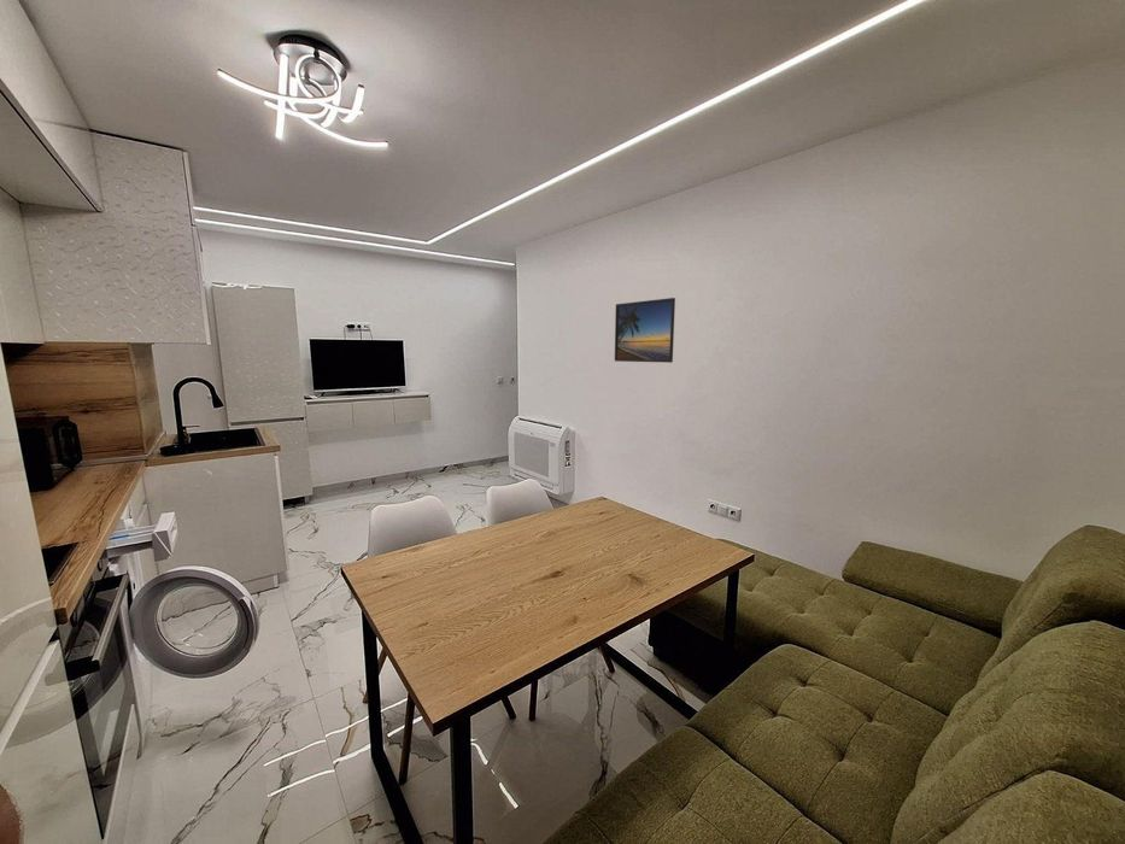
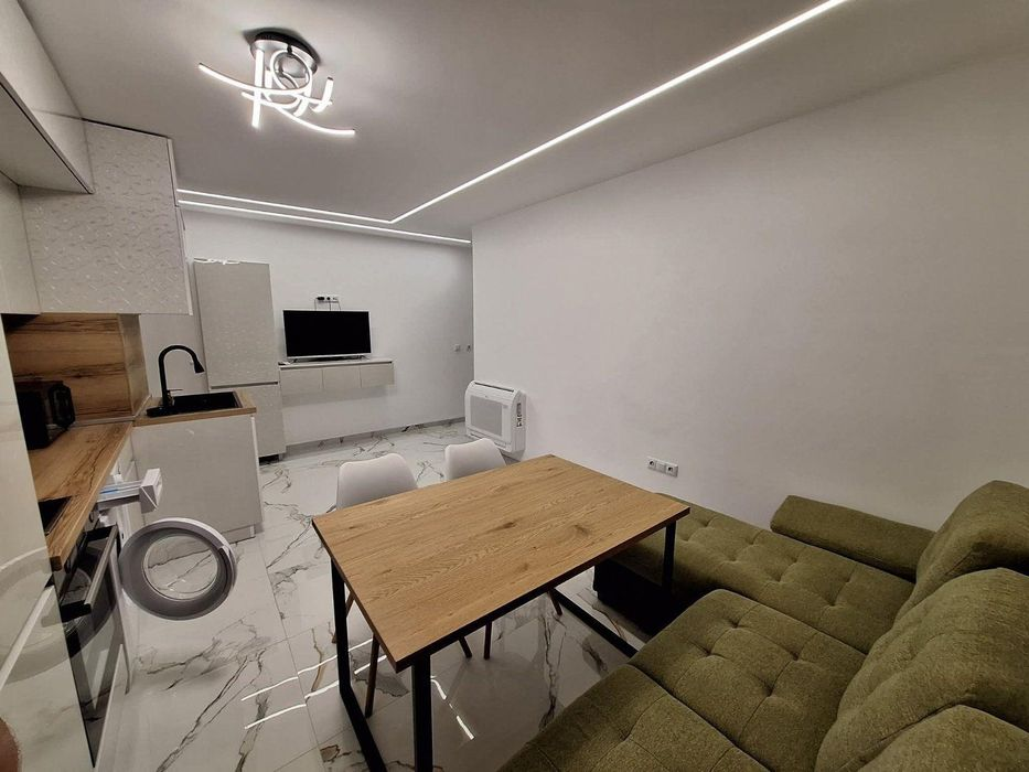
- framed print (643, 332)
